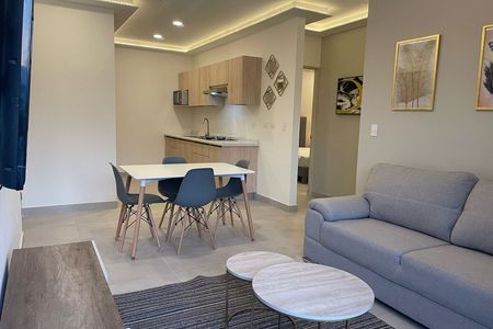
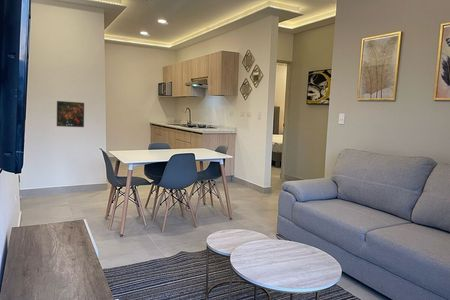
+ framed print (70, 114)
